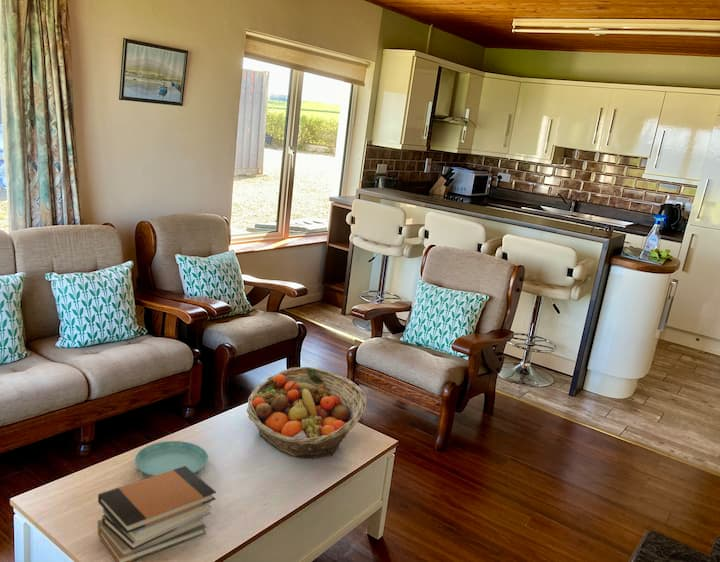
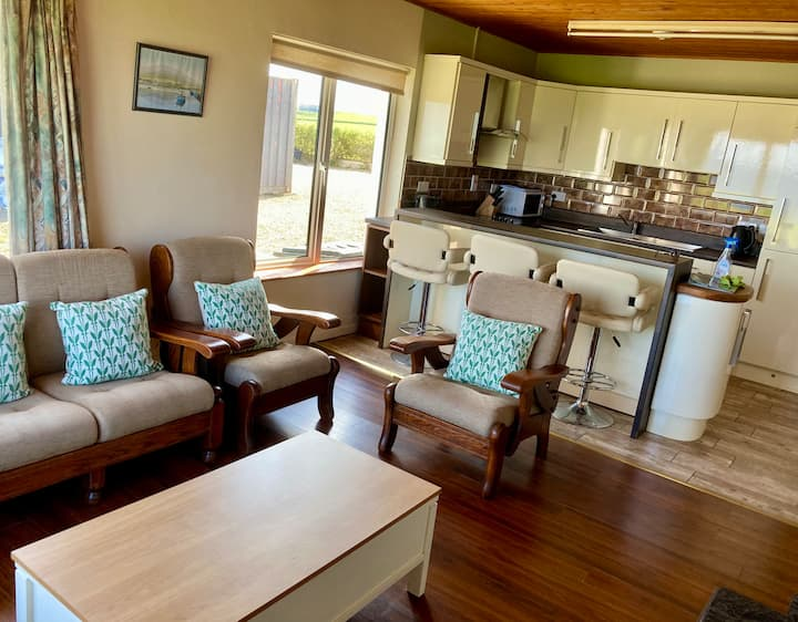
- fruit basket (305, 410)
- book stack (156, 513)
- saucer (171, 461)
